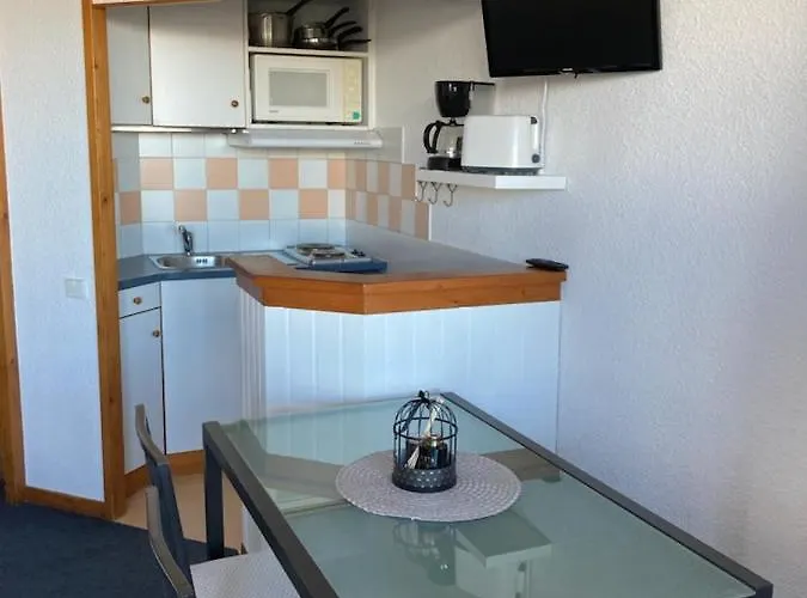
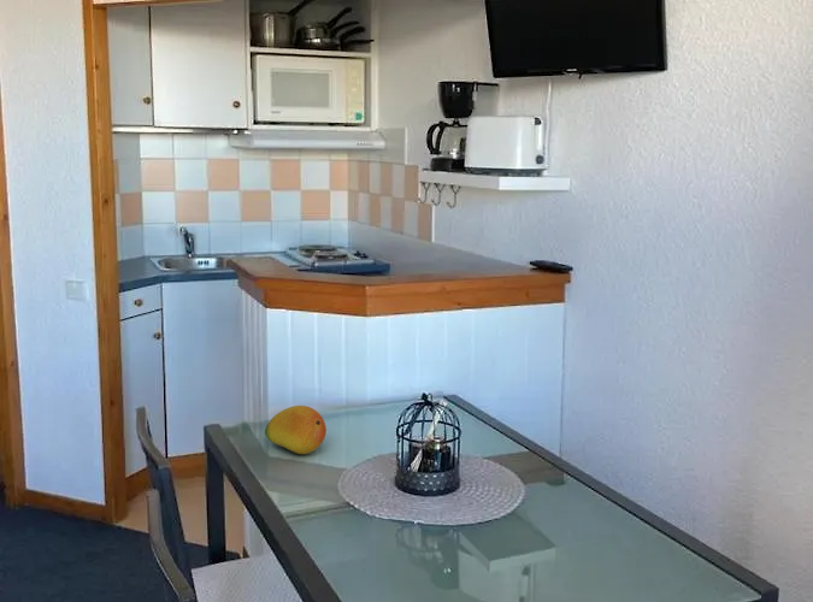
+ fruit (296, 427)
